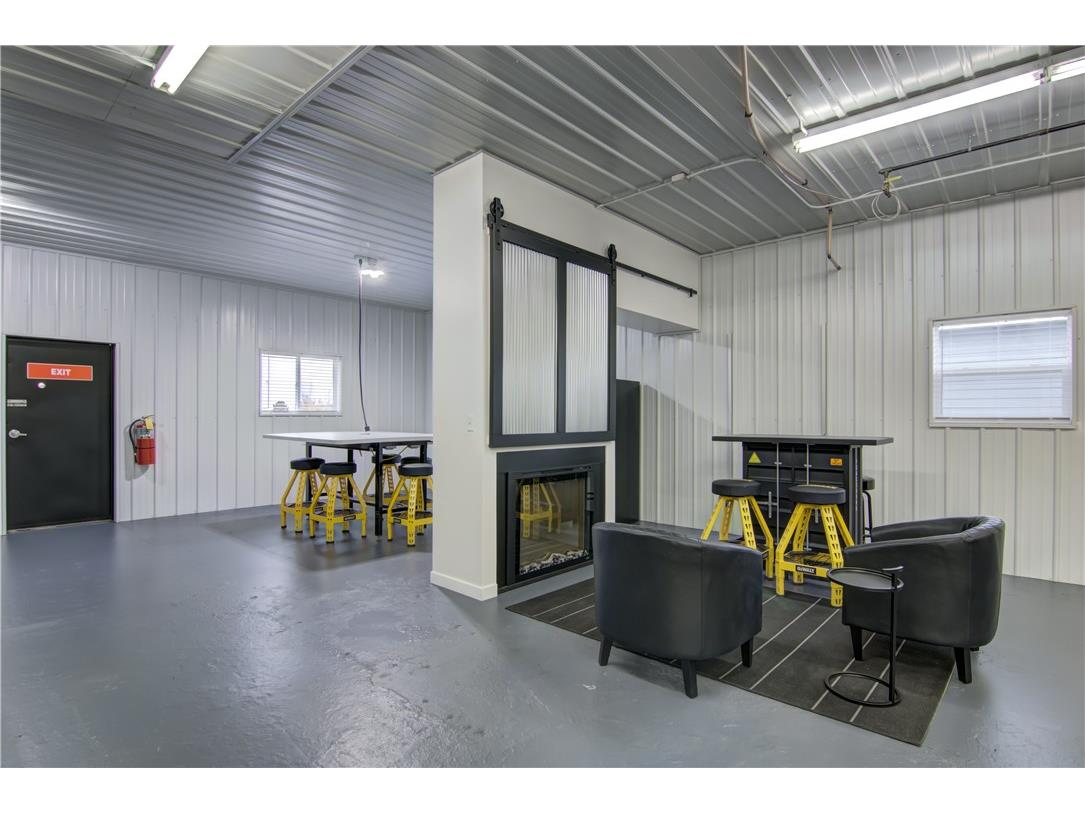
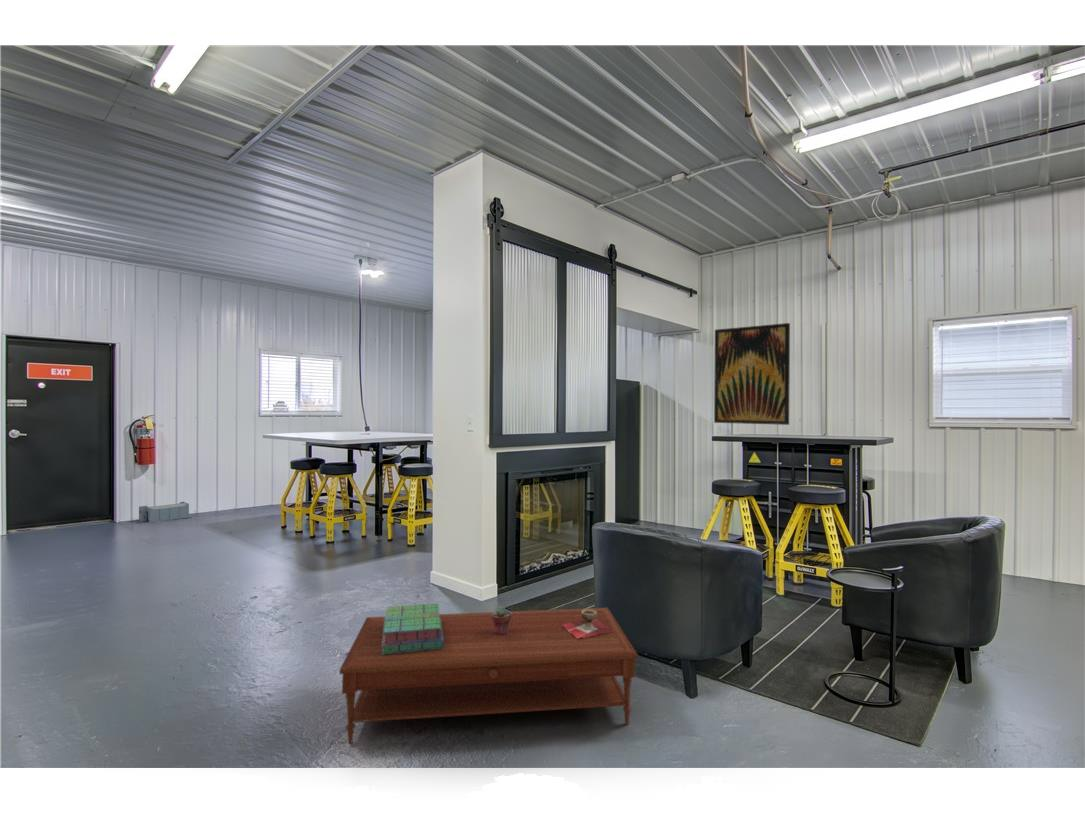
+ potted succulent (501, 618)
+ decorative bowl (586, 619)
+ coffee table (491, 669)
+ stack of books (412, 626)
+ wall art (750, 375)
+ storage bin (163, 512)
